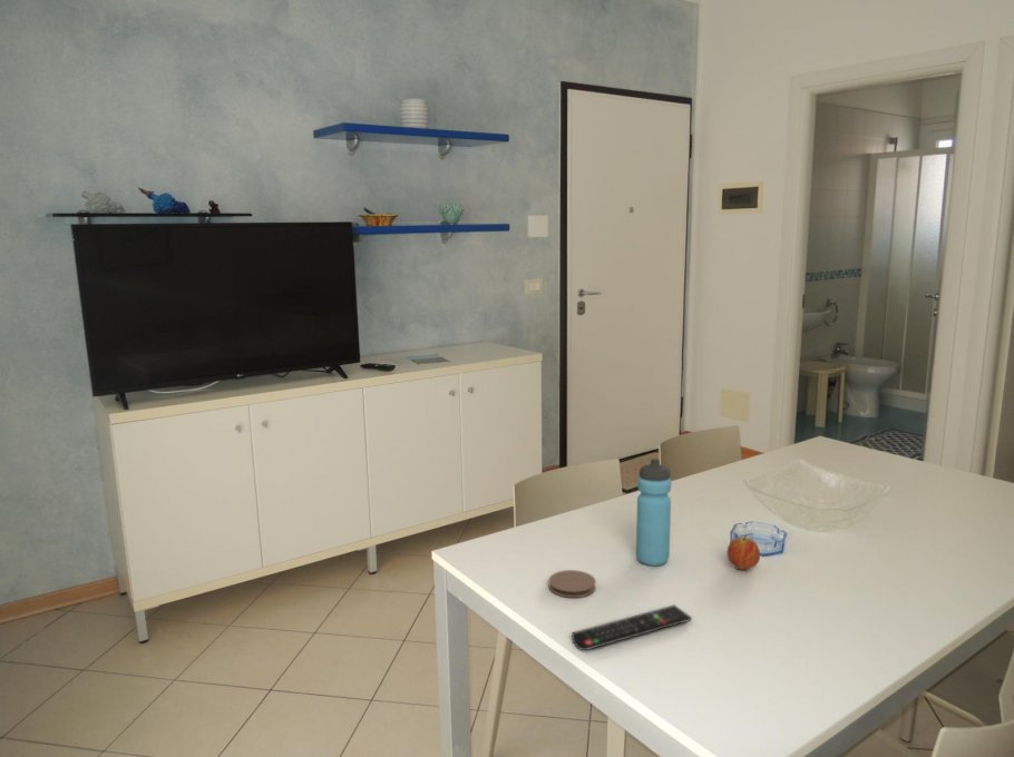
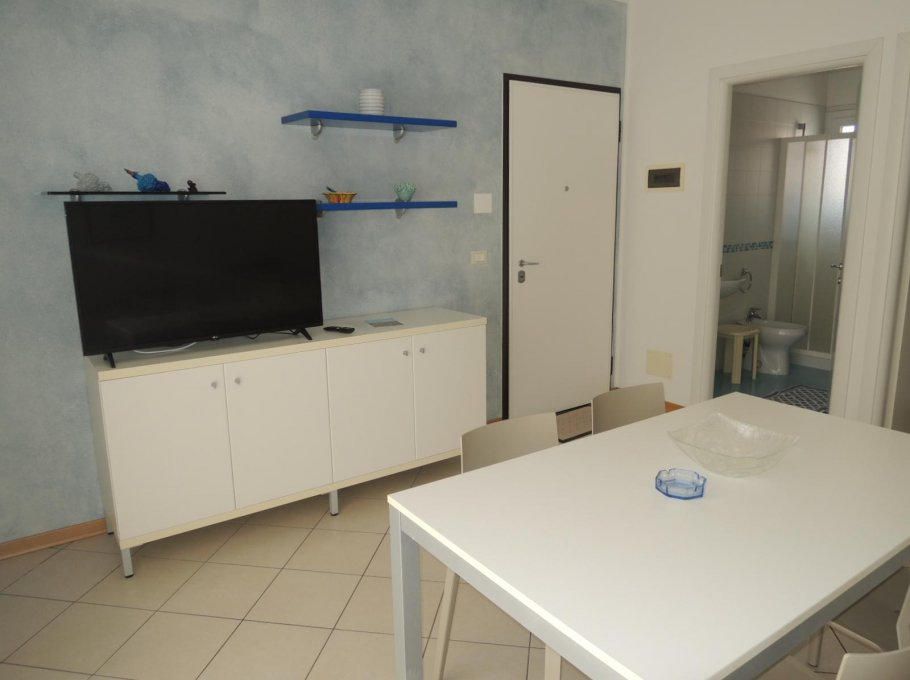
- remote control (631, 628)
- fruit (743, 551)
- coaster (572, 583)
- water bottle (653, 510)
